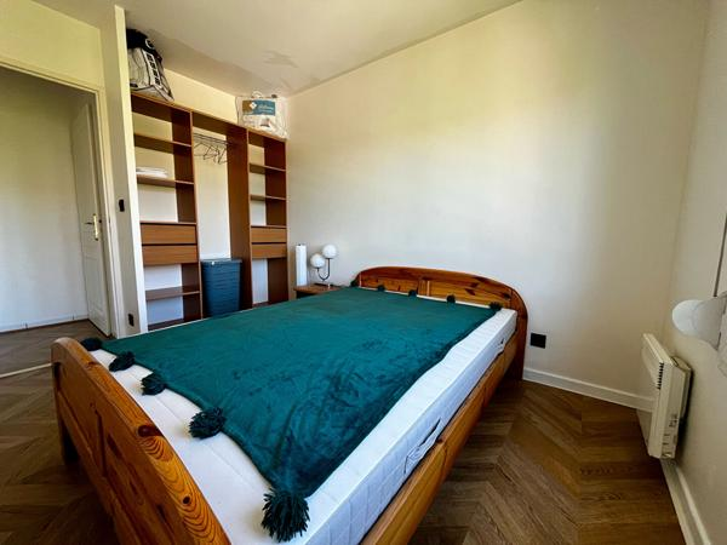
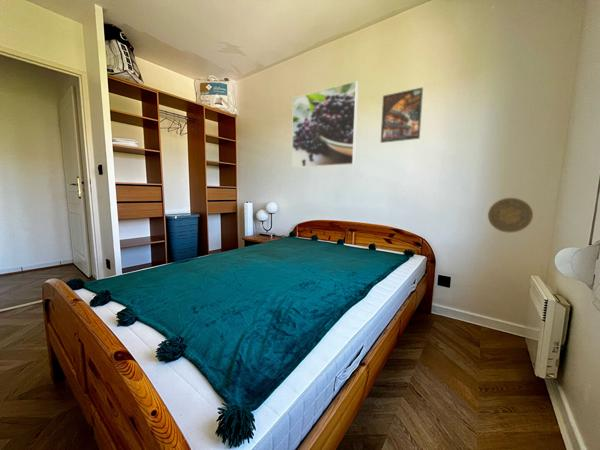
+ decorative plate (509, 215)
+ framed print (400, 116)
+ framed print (321, 129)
